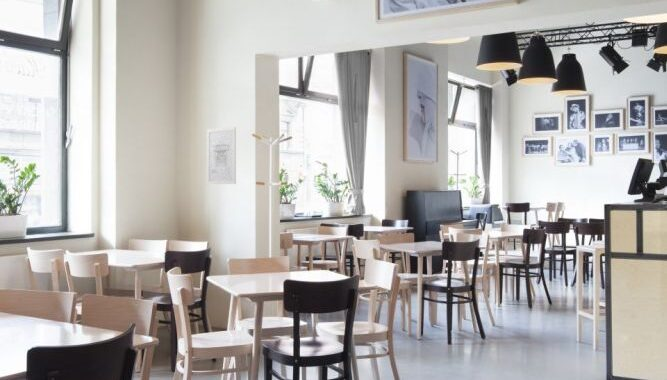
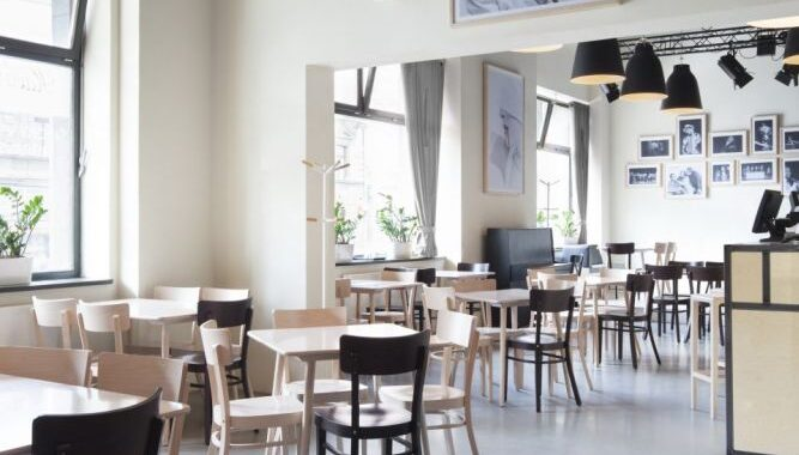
- wall art (221, 156)
